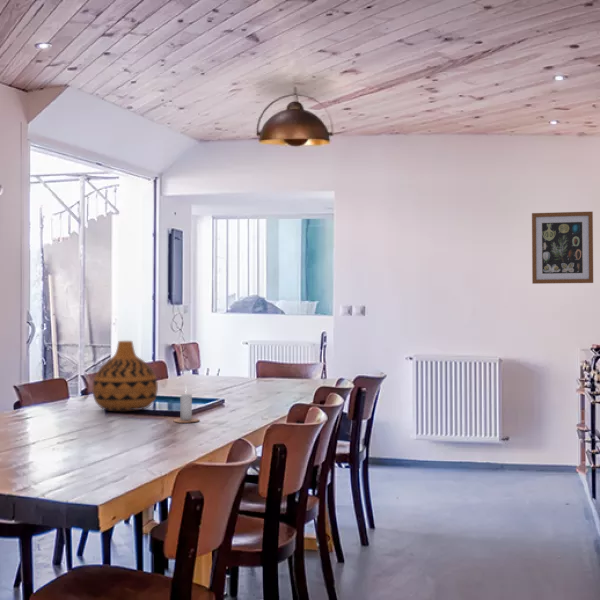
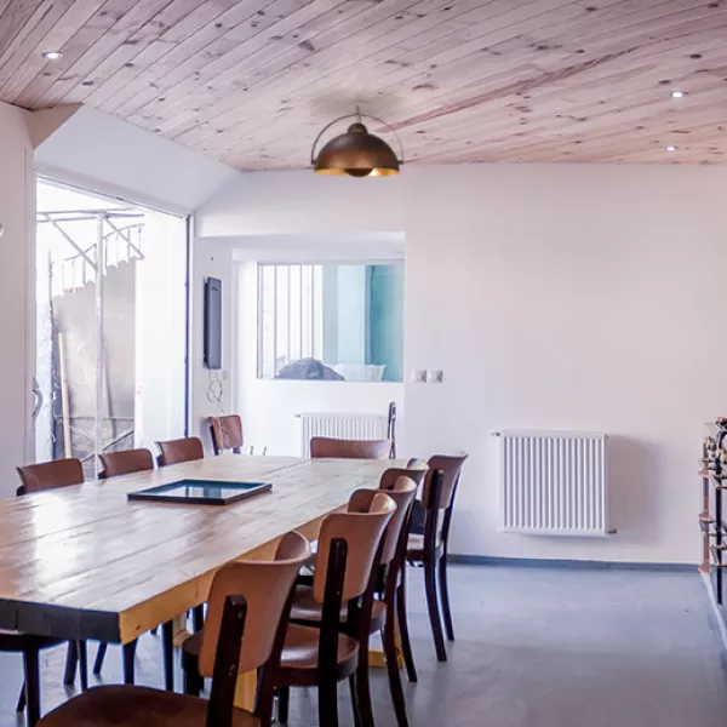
- wall art (562, 247)
- candle (186, 402)
- vase (125, 375)
